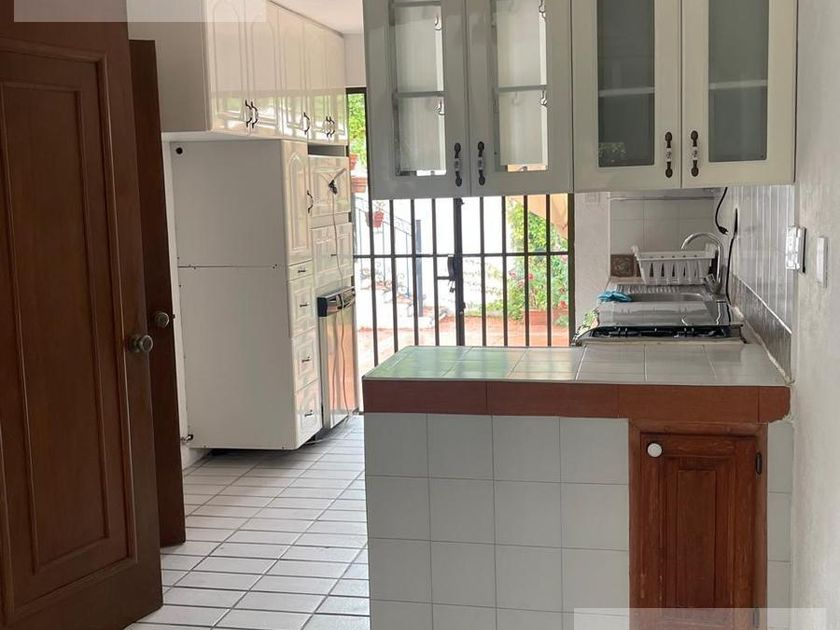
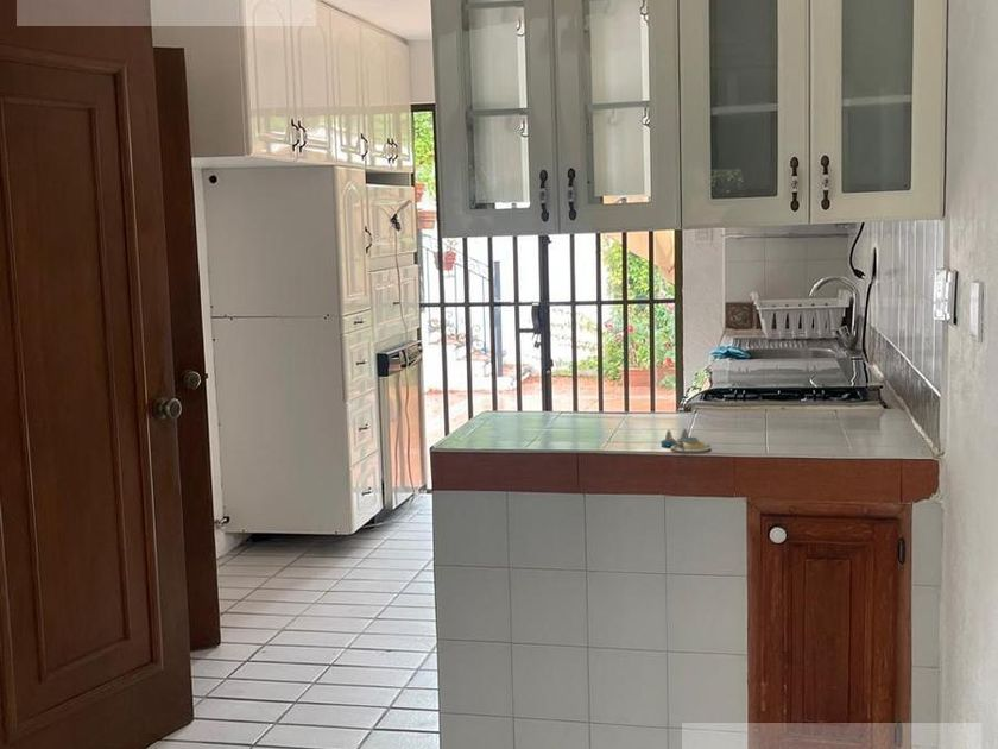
+ salt and pepper shaker set (686, 439)
